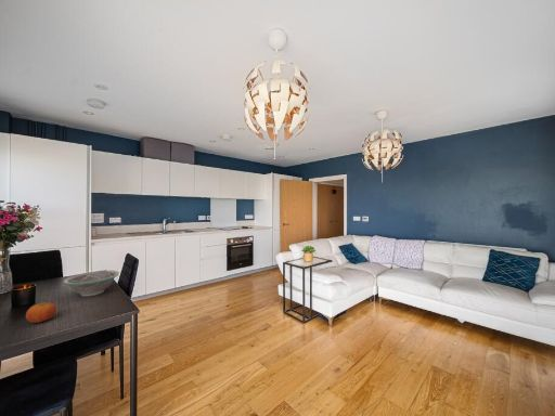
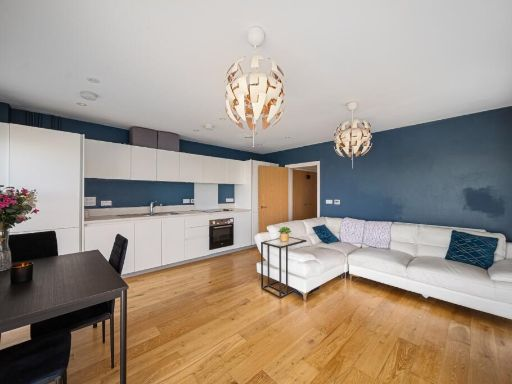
- bowl (92, 284)
- fruit (41, 312)
